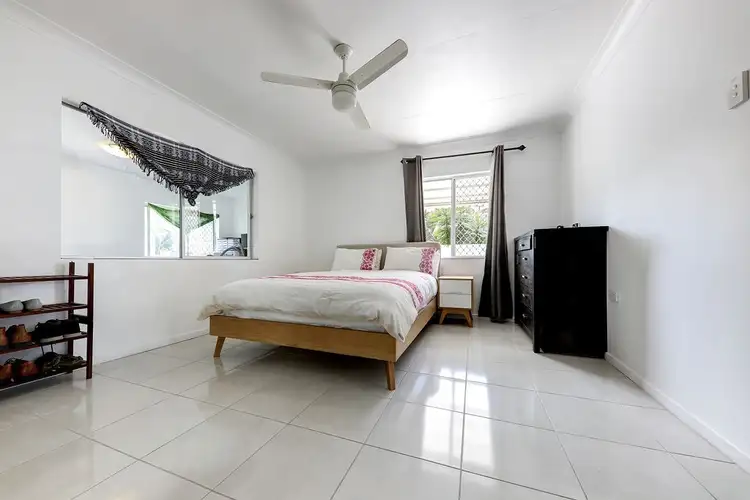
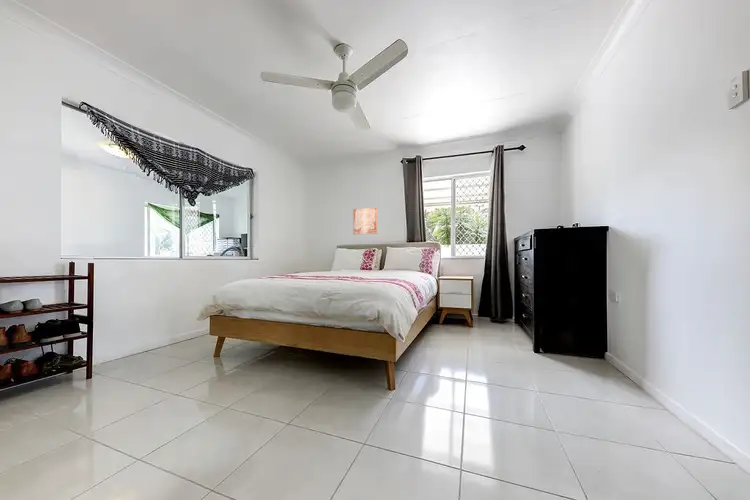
+ wall art (365, 221)
